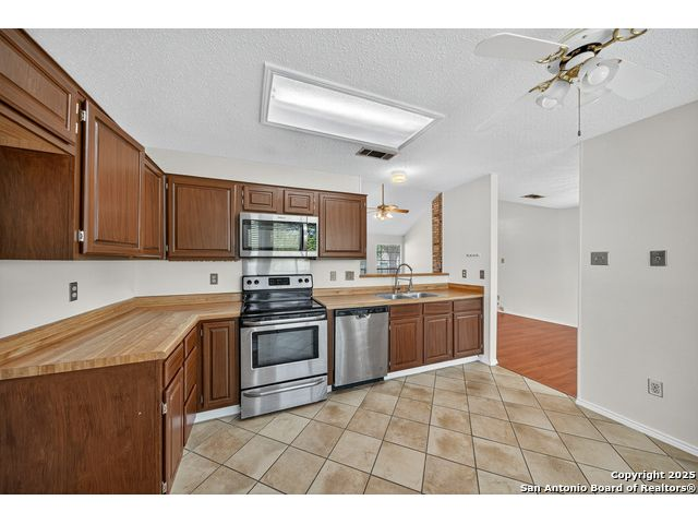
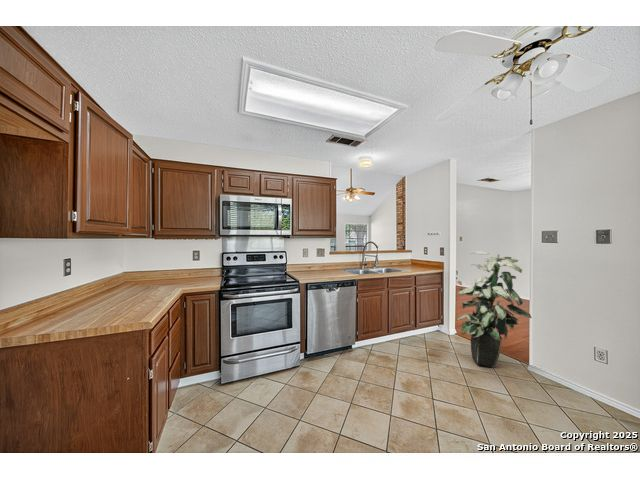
+ indoor plant (487, 306)
